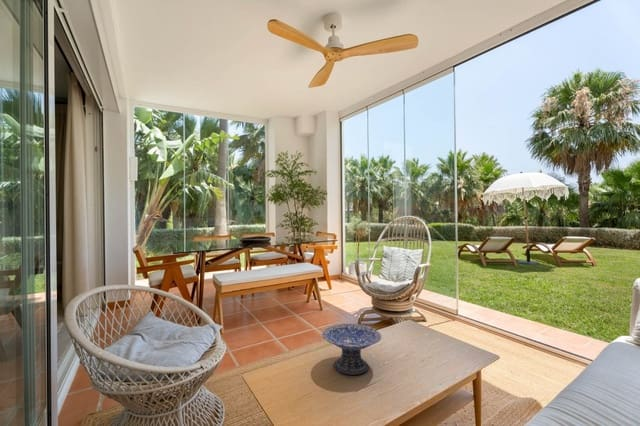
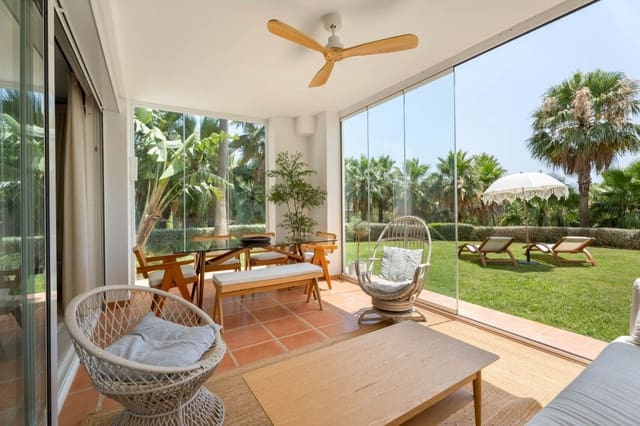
- decorative bowl (351, 349)
